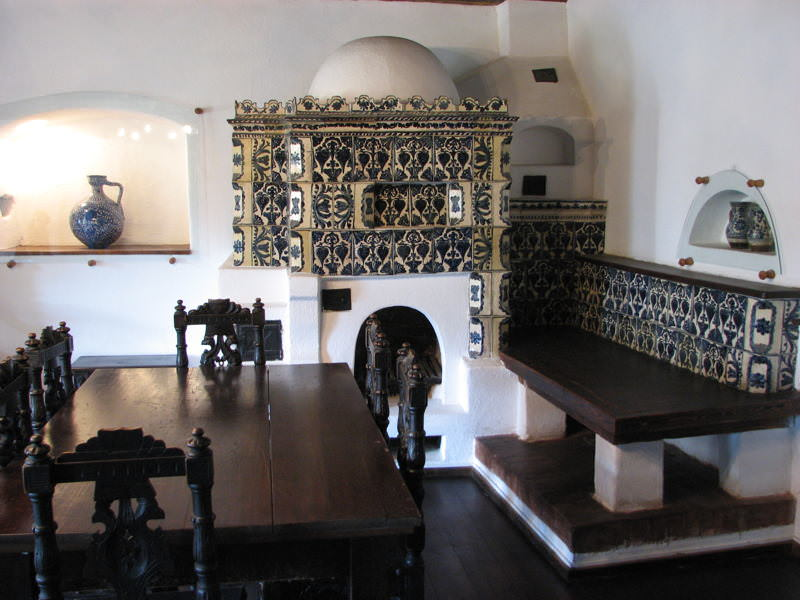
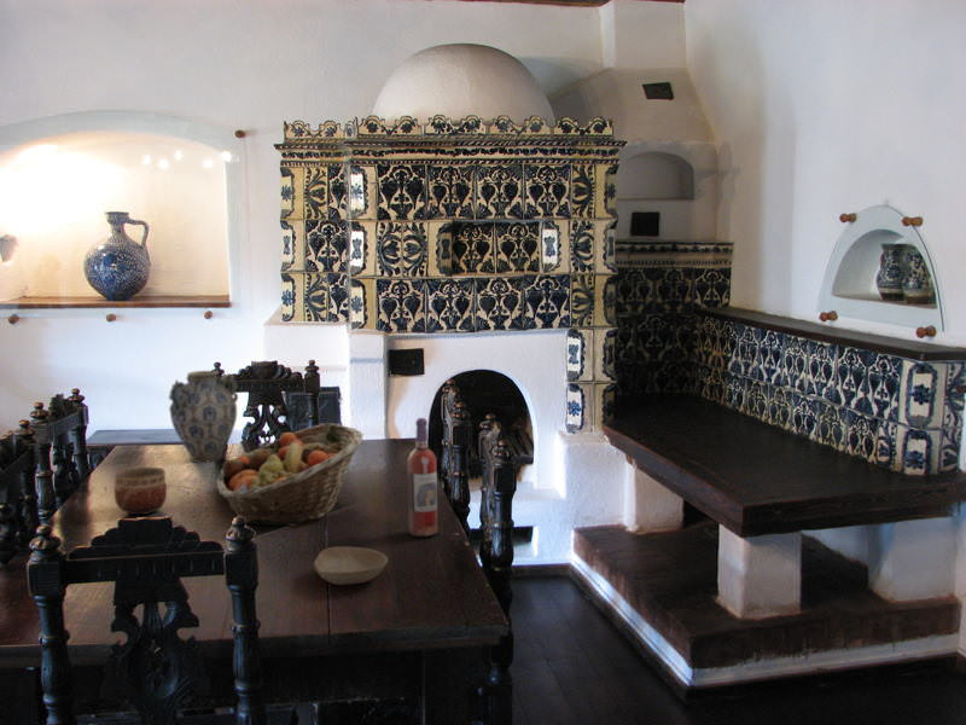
+ bowl (140, 492)
+ fruit basket (290, 471)
+ wine bottle (421, 476)
+ bowl (351, 568)
+ ceramic jug (203, 416)
